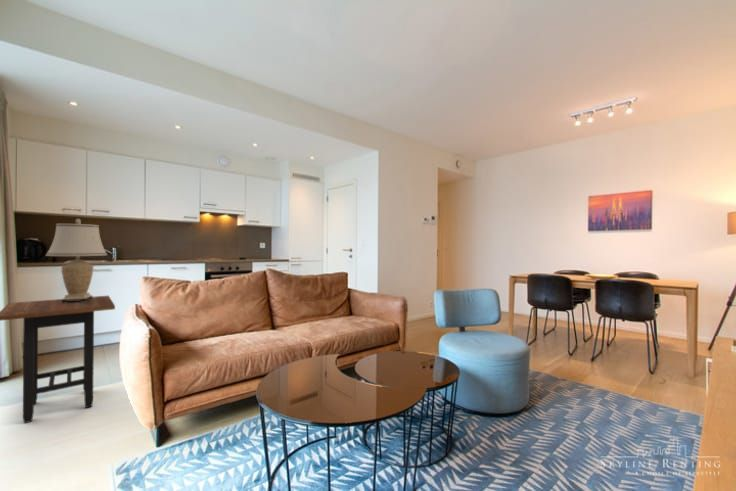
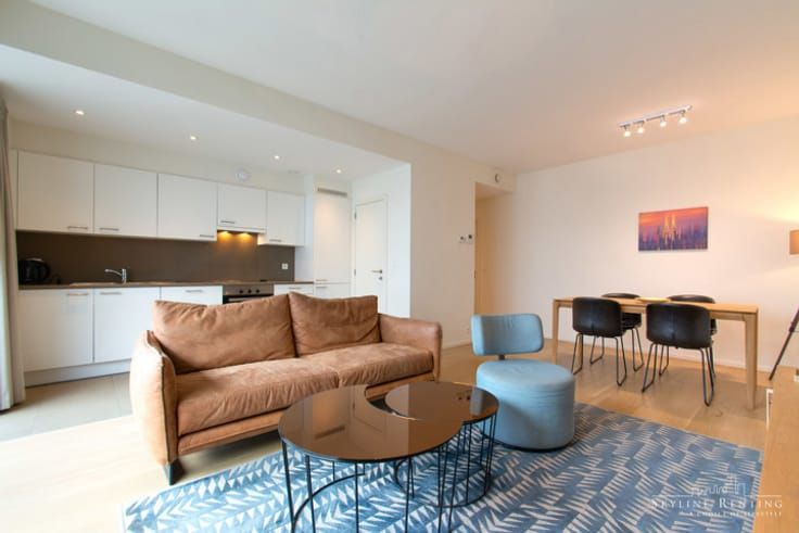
- side table (62, 369)
- table lamp (77, 259)
